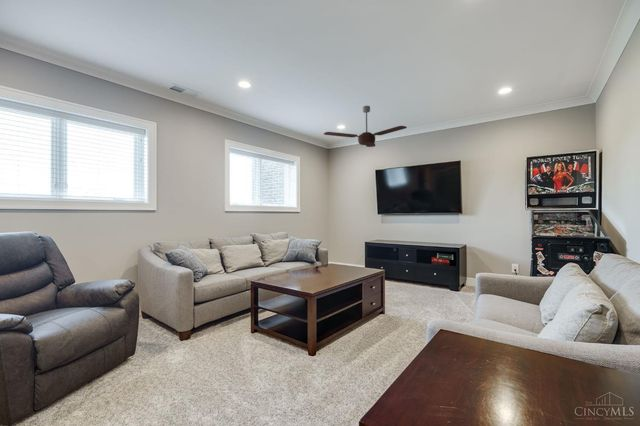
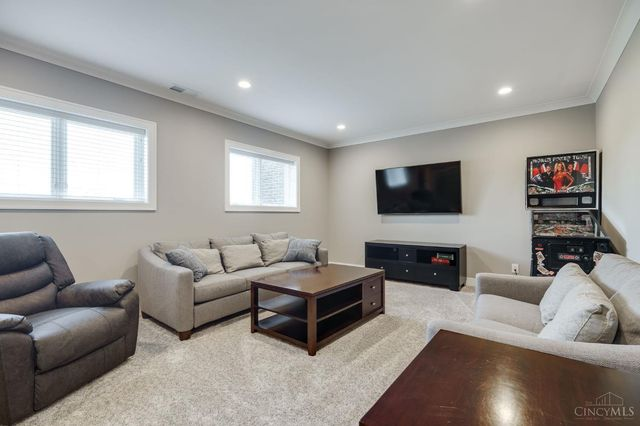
- ceiling fan (366, 127)
